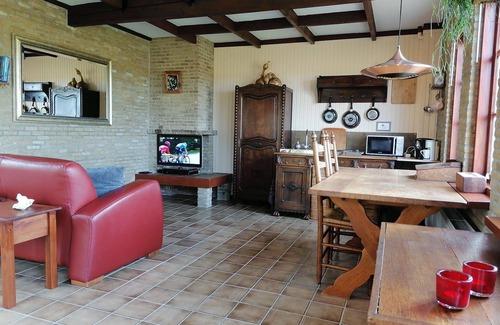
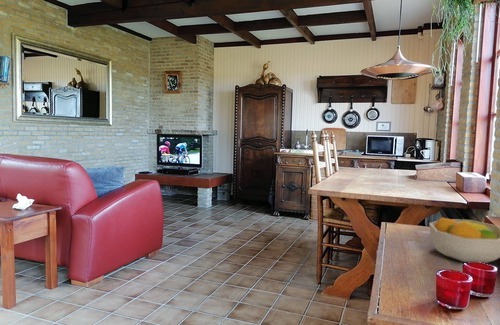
+ fruit bowl (467, 235)
